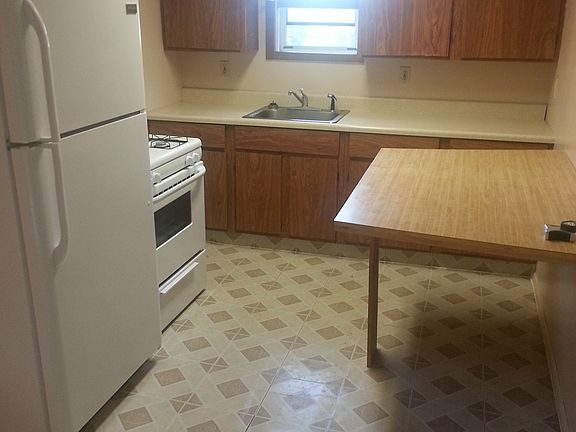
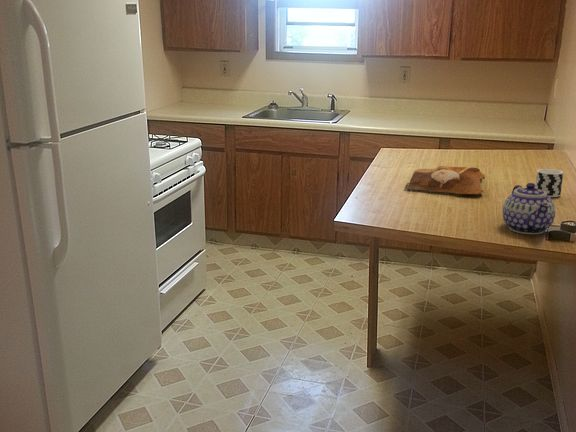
+ teapot (529, 206)
+ cup (548, 182)
+ cutting board (446, 175)
